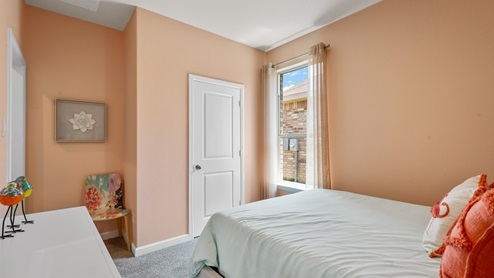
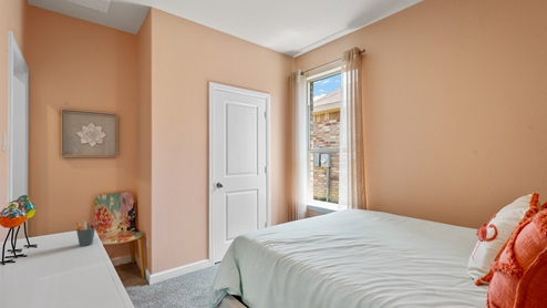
+ pen holder (85, 232)
